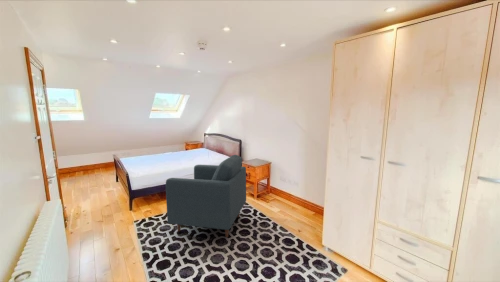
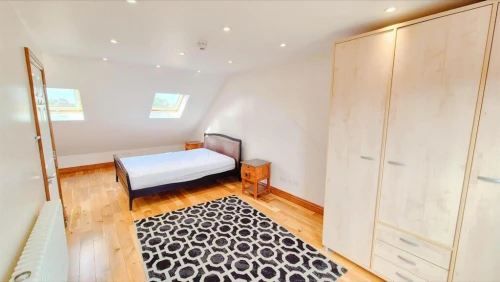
- chair (209, 190)
